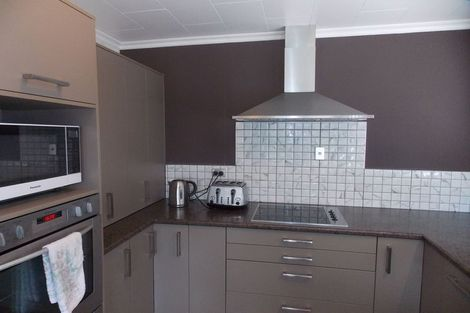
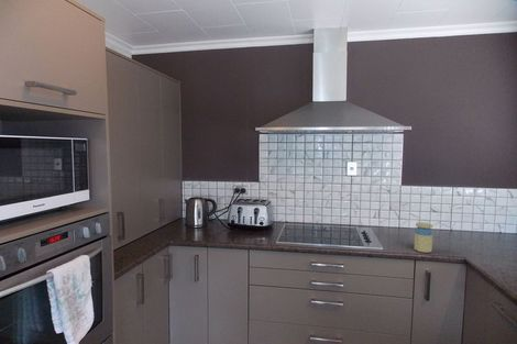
+ jar (424, 237)
